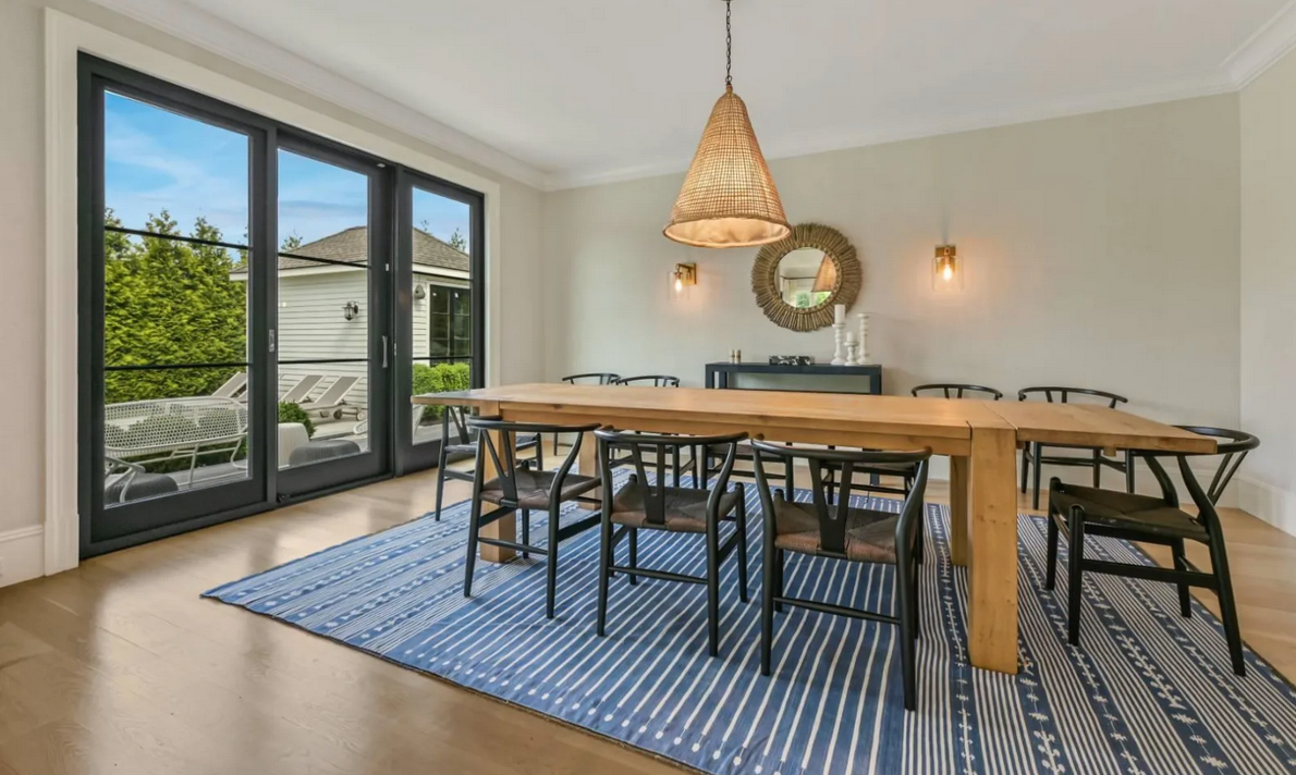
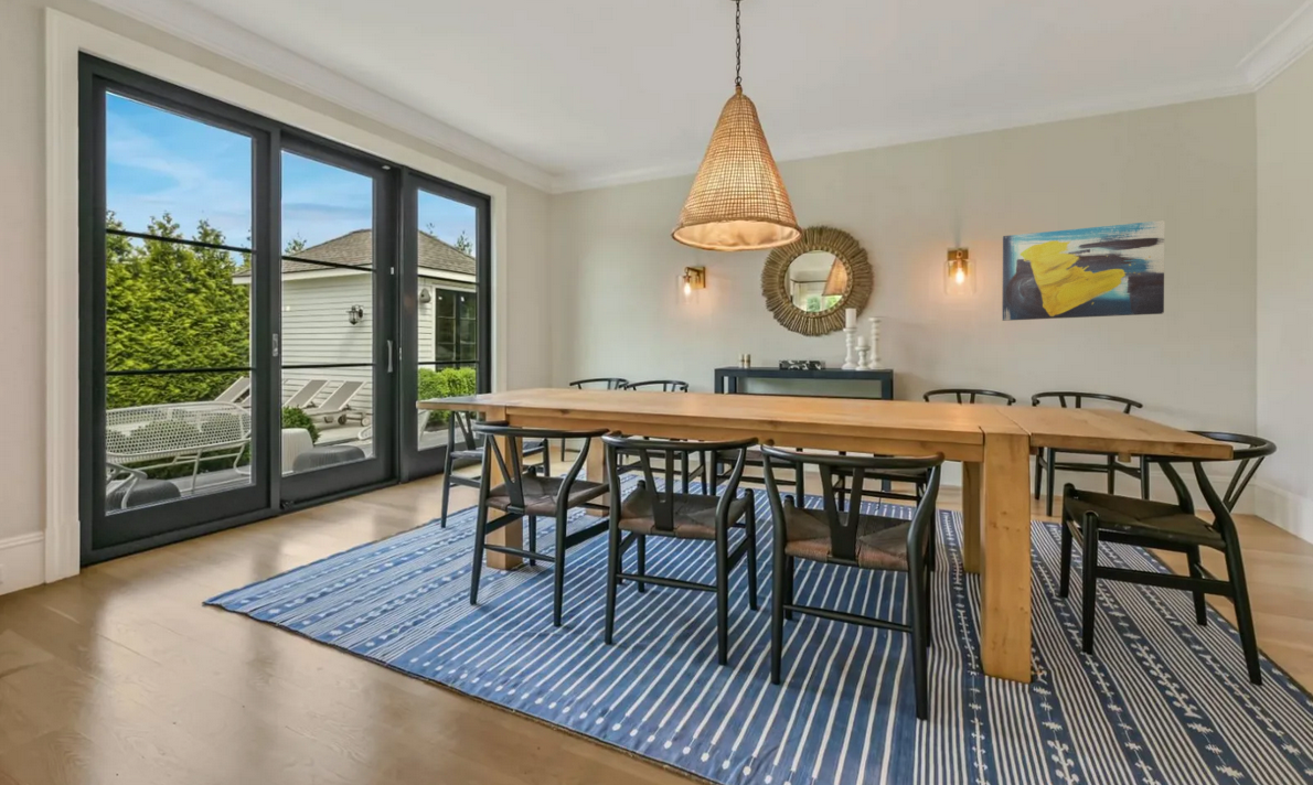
+ wall art (1079, 272)
